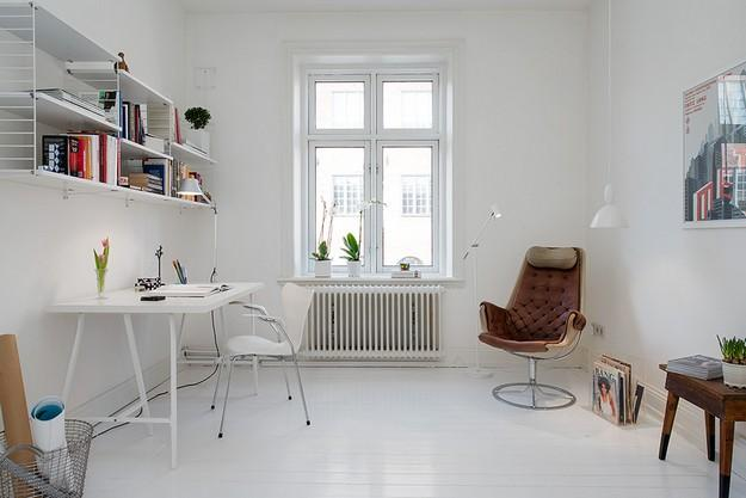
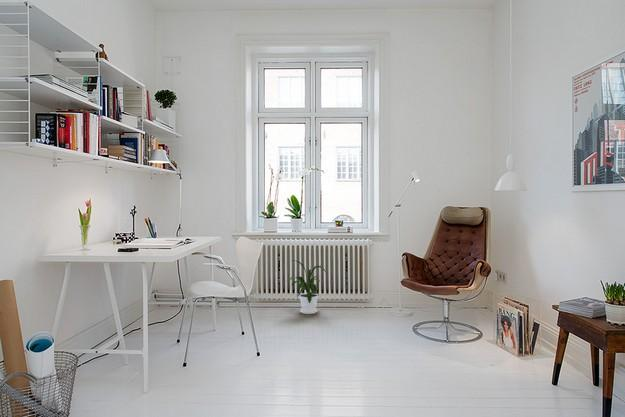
+ house plant (306, 286)
